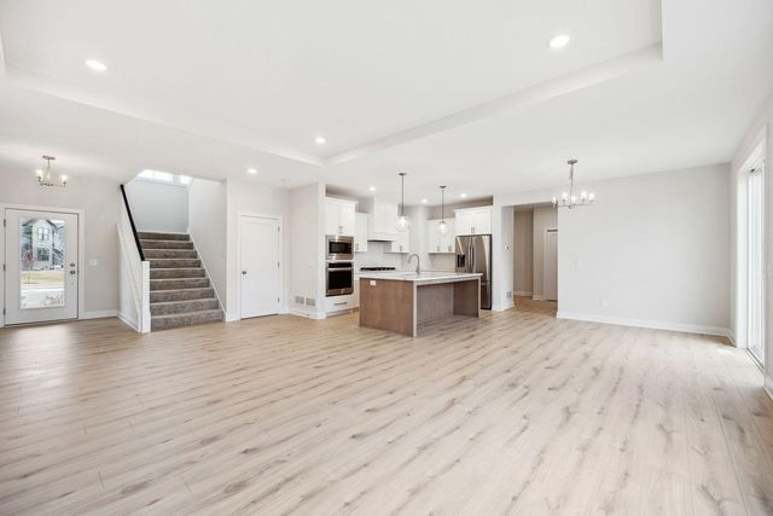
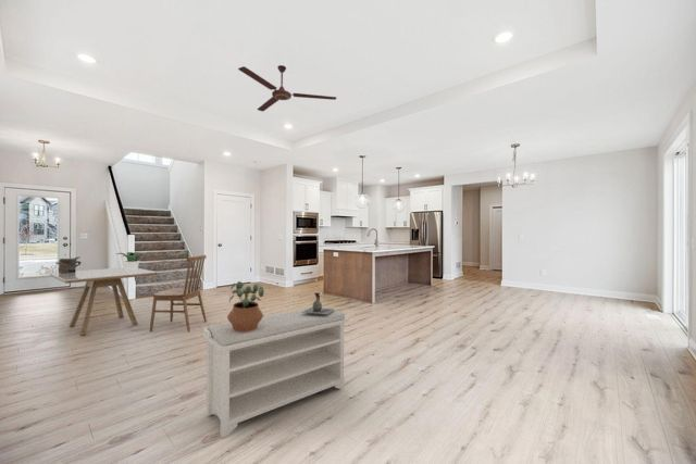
+ mug (69, 264)
+ decorative vase (319, 302)
+ potted plant (243, 304)
+ bench (281, 359)
+ potted plant (130, 262)
+ dining chair (179, 291)
+ dining table (94, 299)
+ ceiling fan (287, 91)
